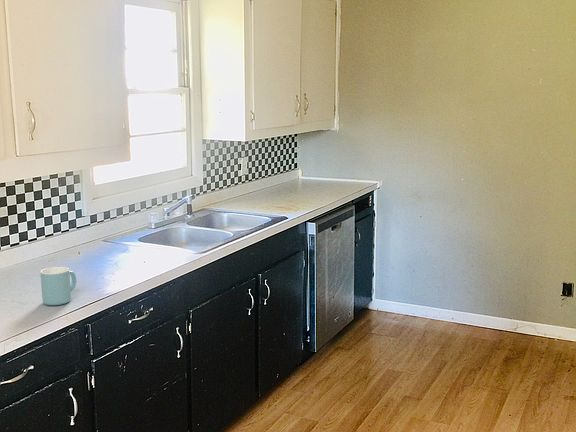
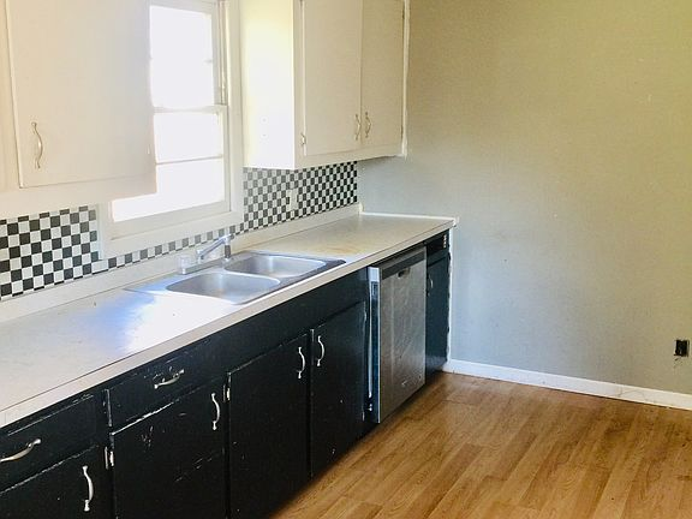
- mug (60, 284)
